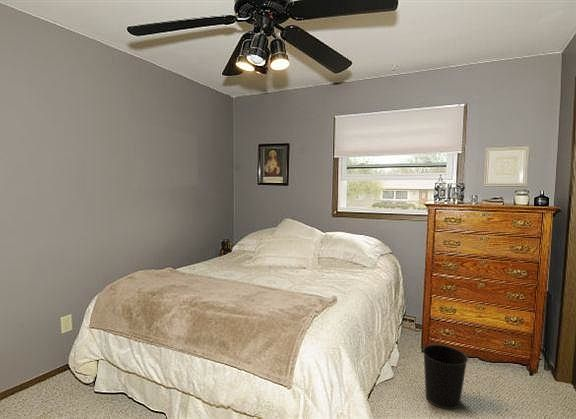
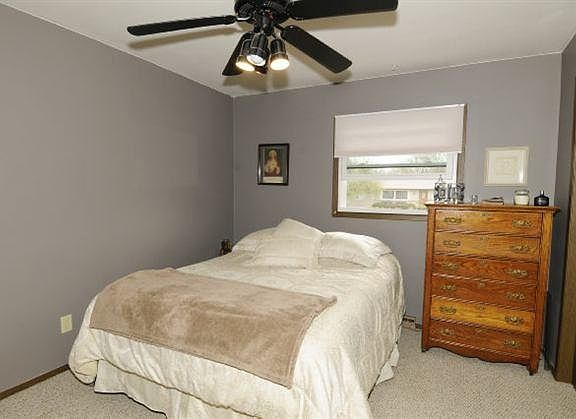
- wastebasket (443, 376)
